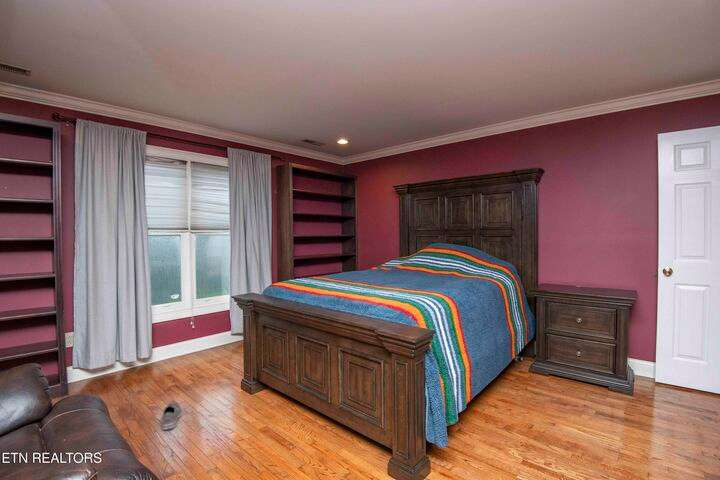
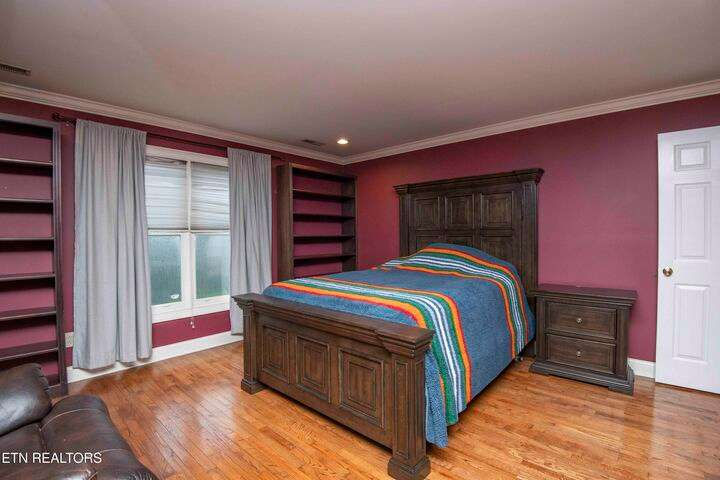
- sneaker (172, 411)
